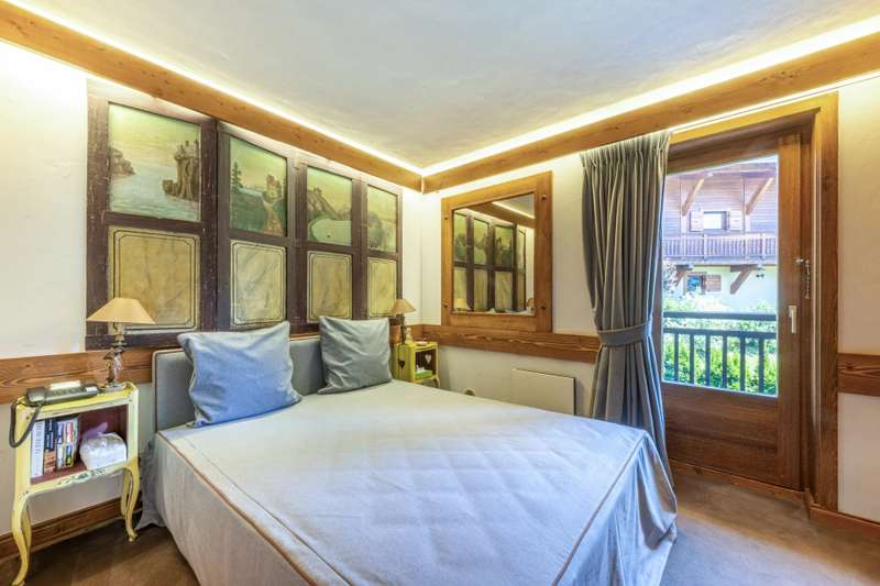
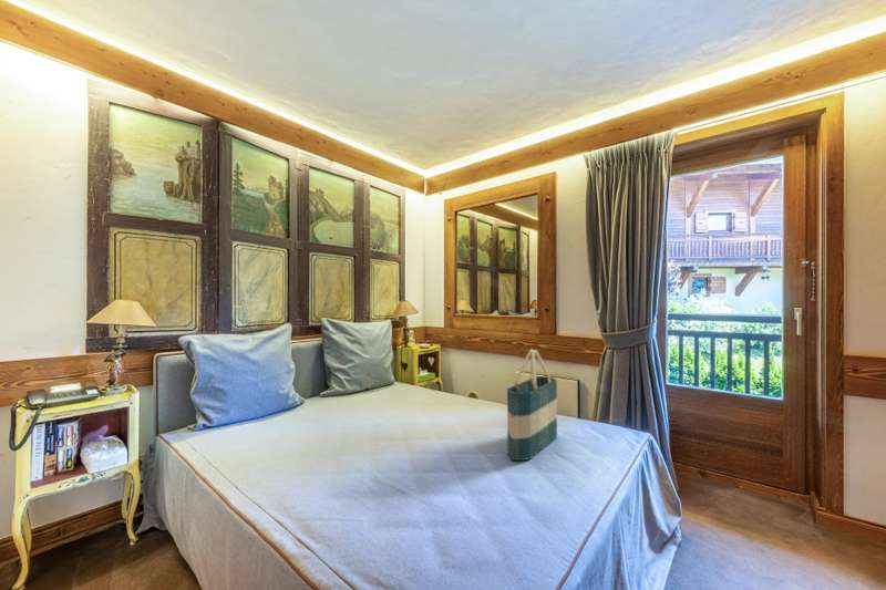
+ tote bag (533, 396)
